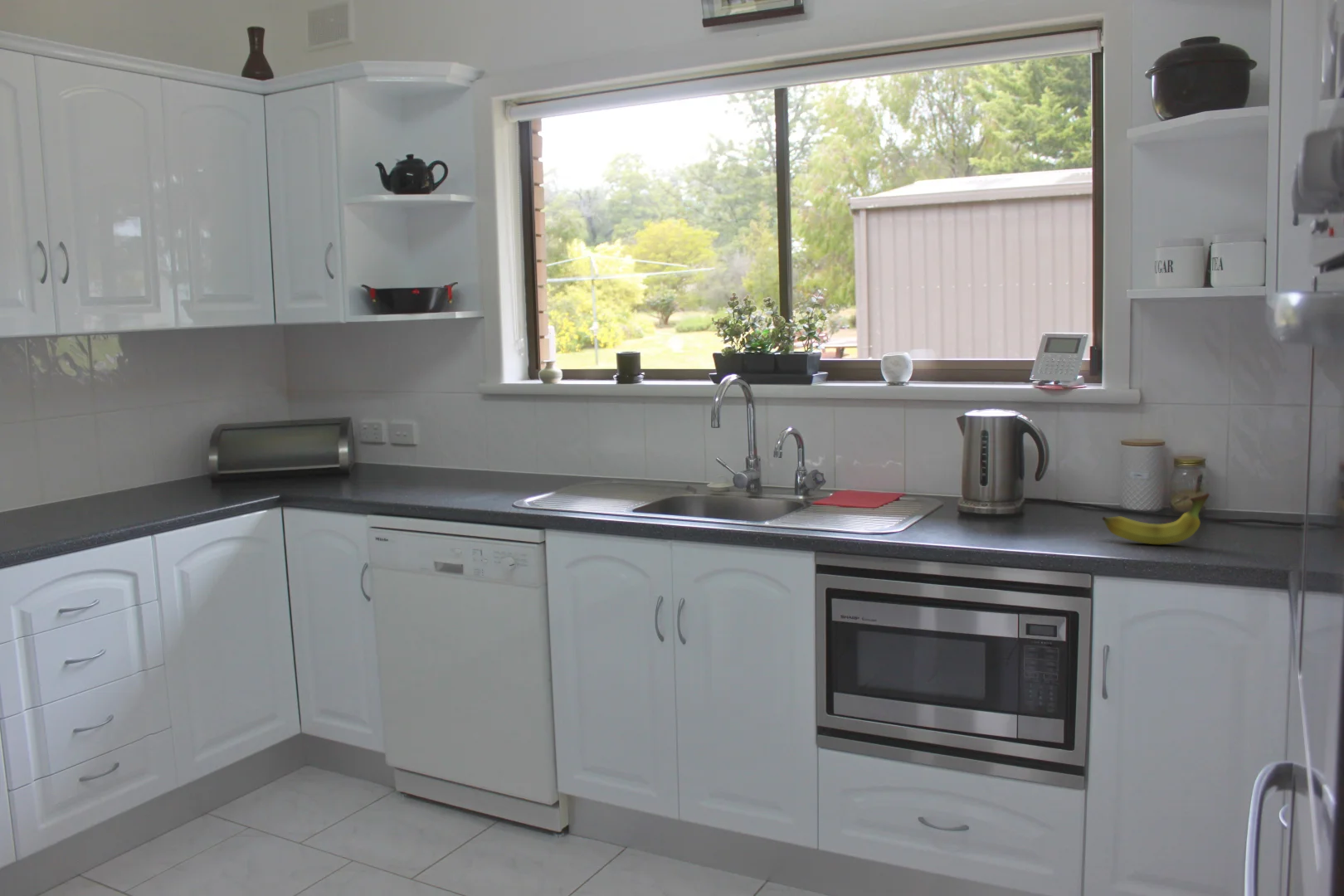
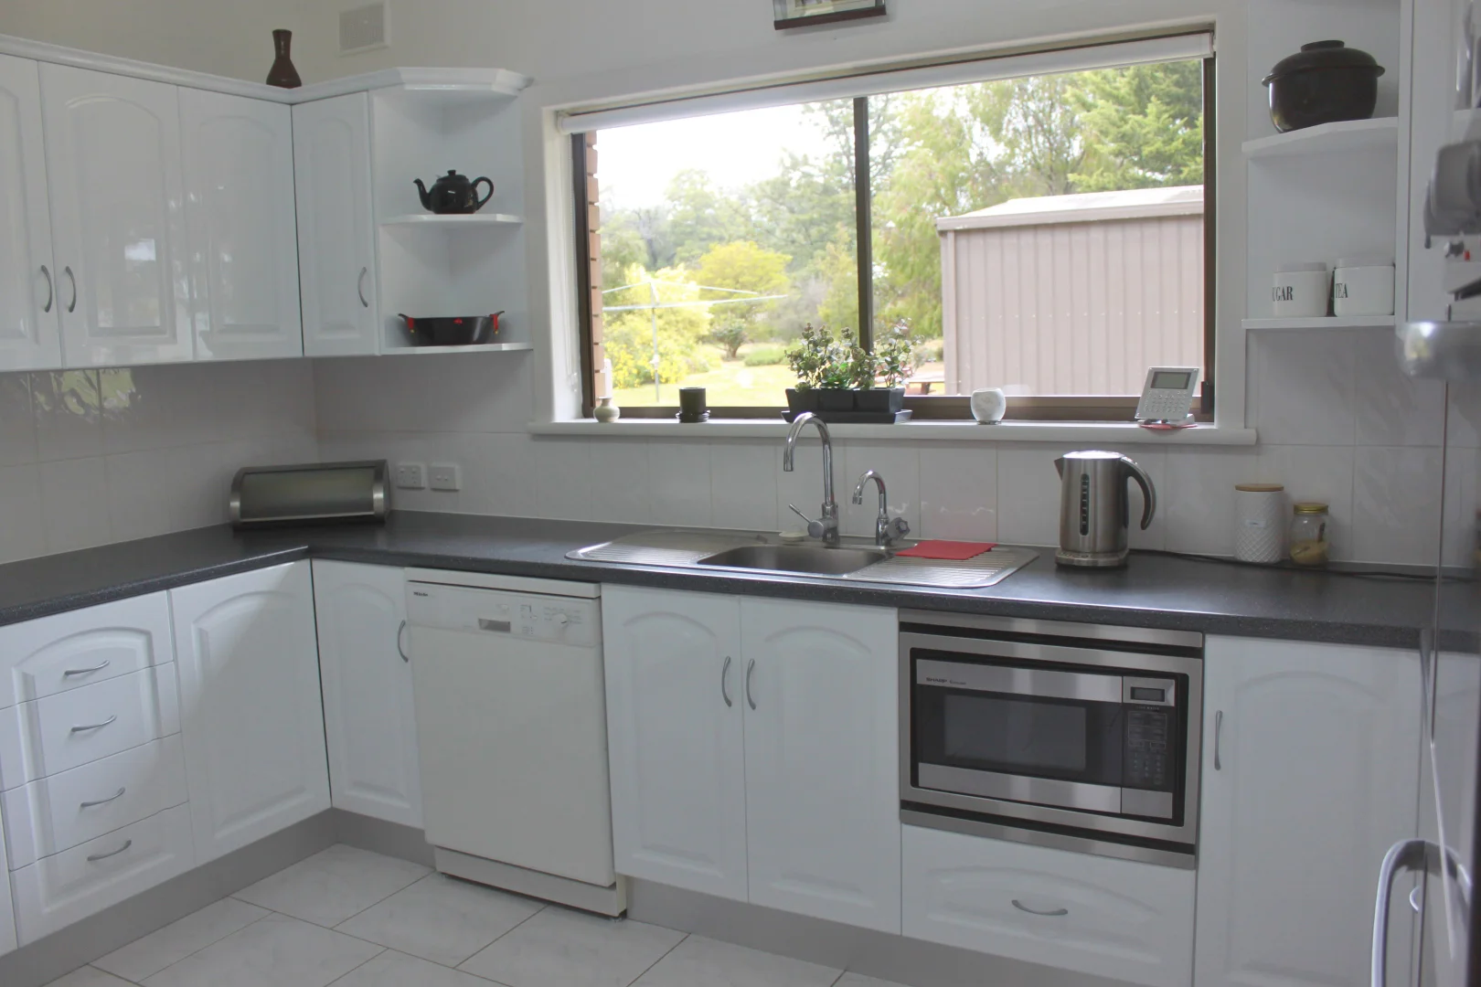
- fruit (1152, 523)
